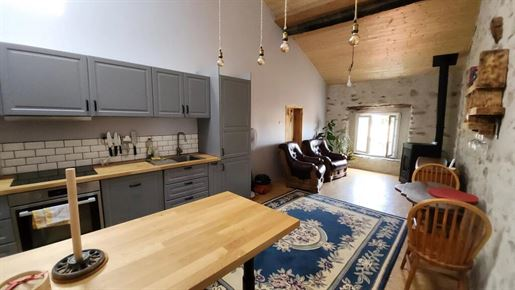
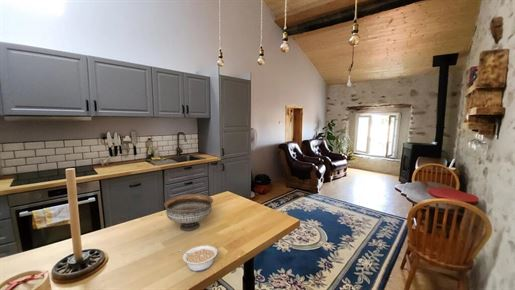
+ legume (199, 258)
+ bowl (190, 213)
